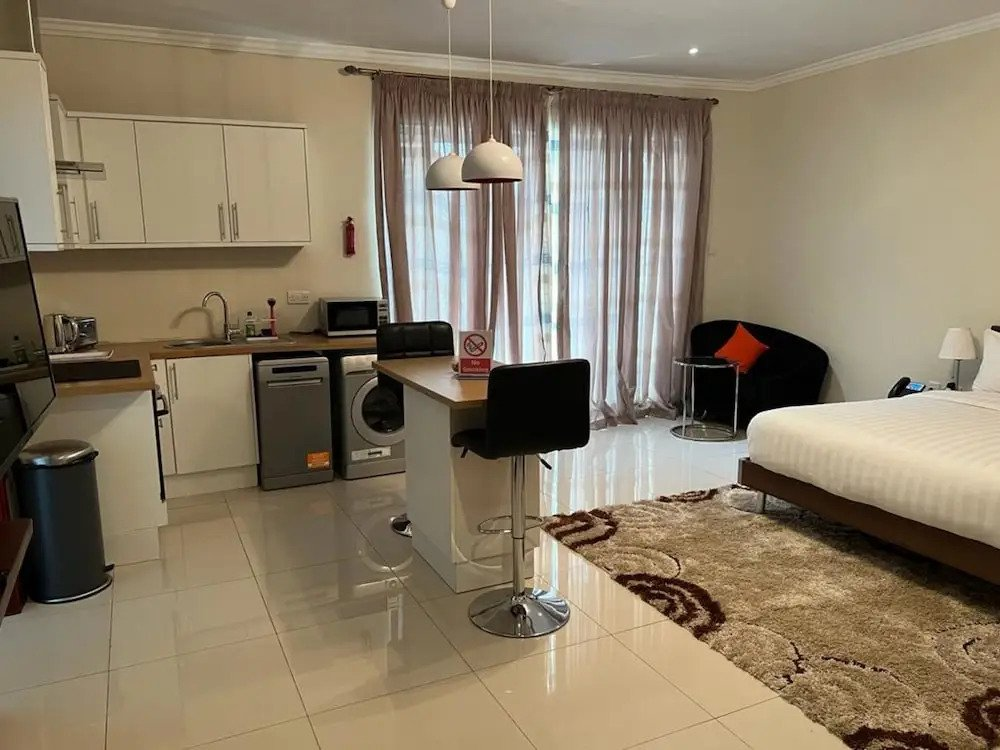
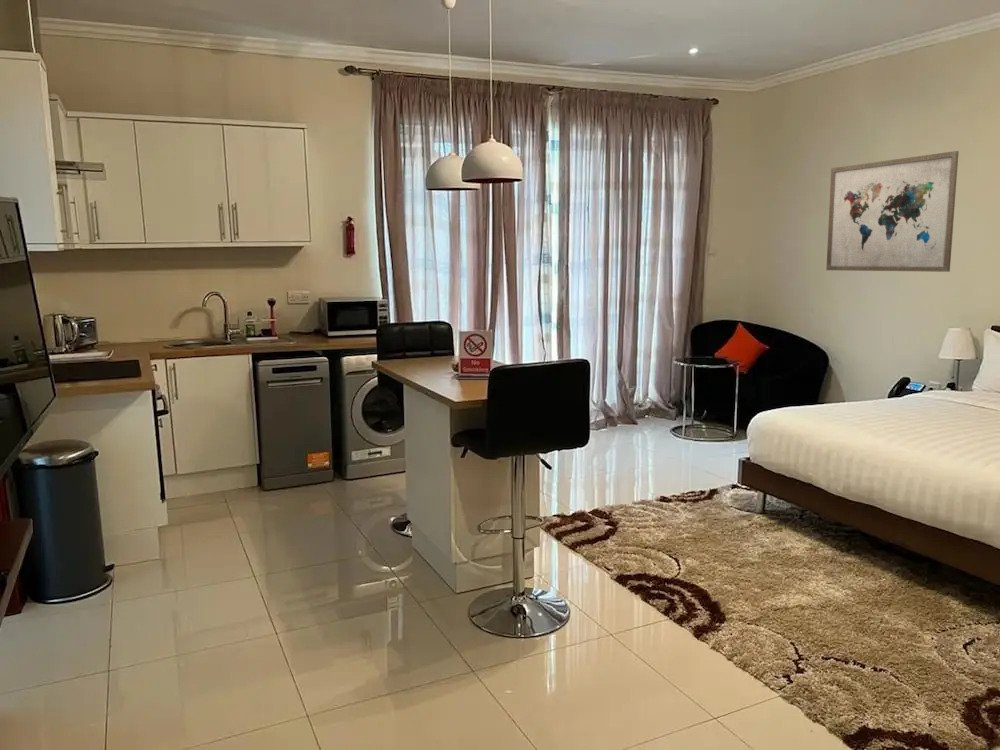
+ wall art (886, 216)
